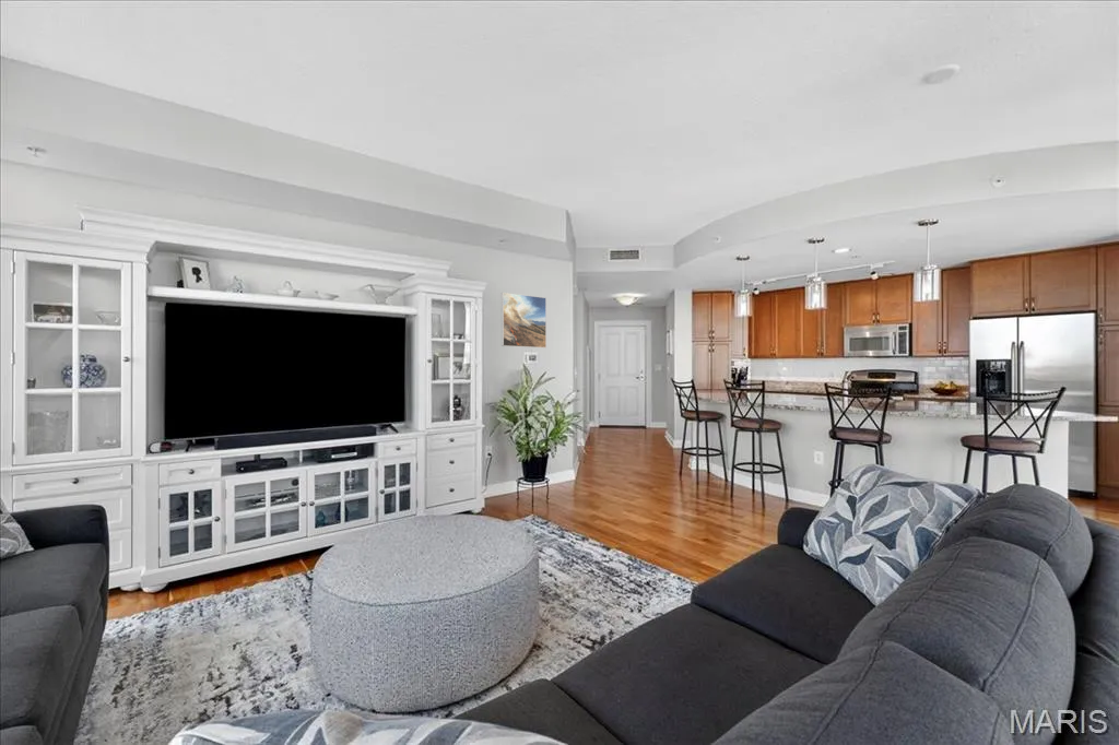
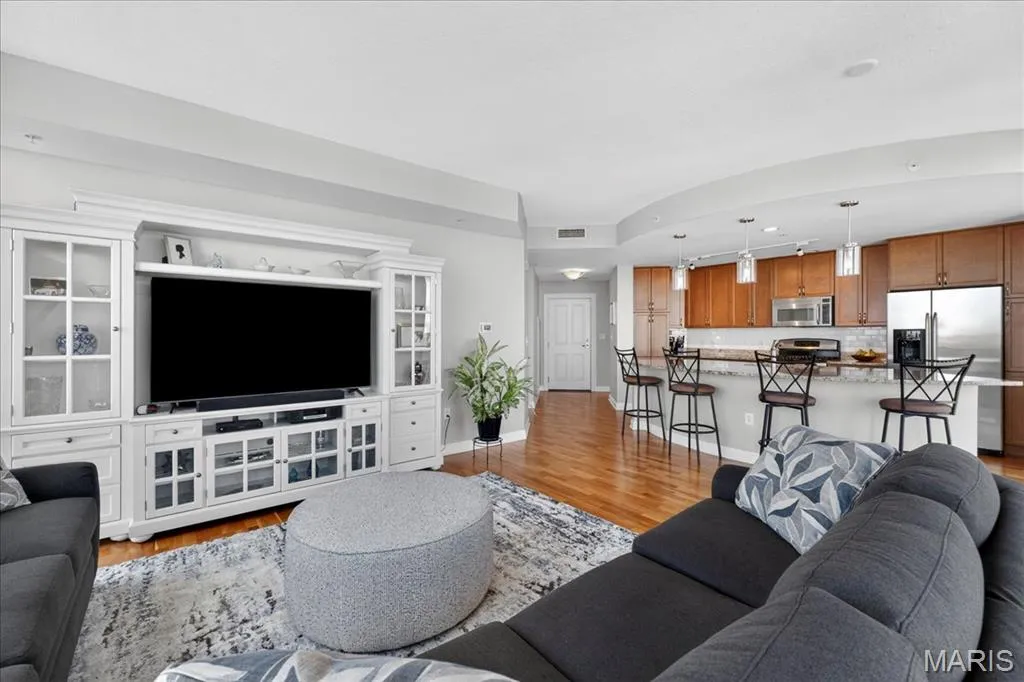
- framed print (523, 320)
